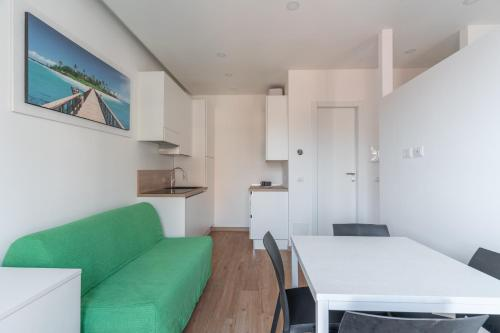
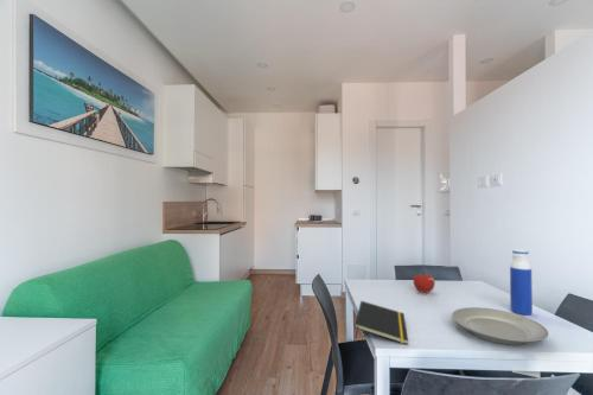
+ notepad (381, 319)
+ plate (496, 326)
+ water bottle (521, 281)
+ fruit (423, 281)
